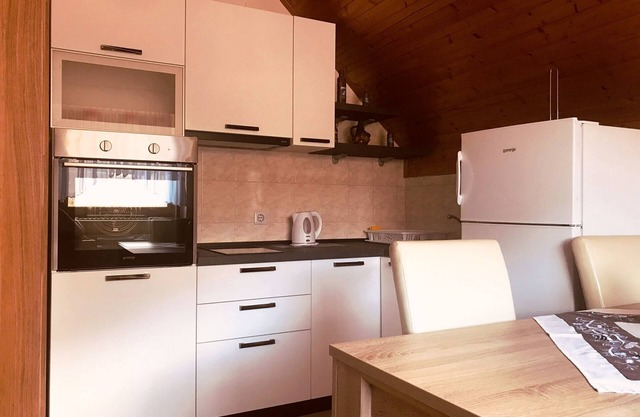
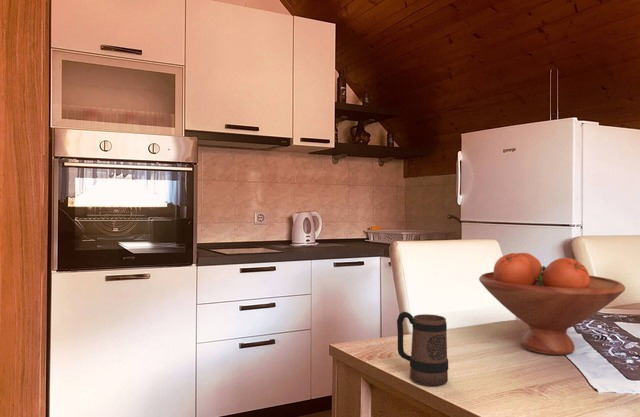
+ fruit bowl (547, 300)
+ mug (421, 346)
